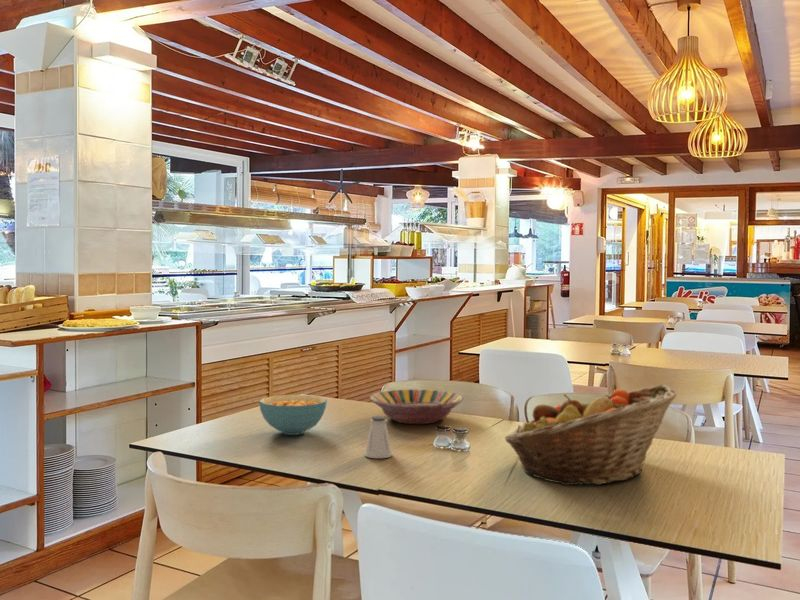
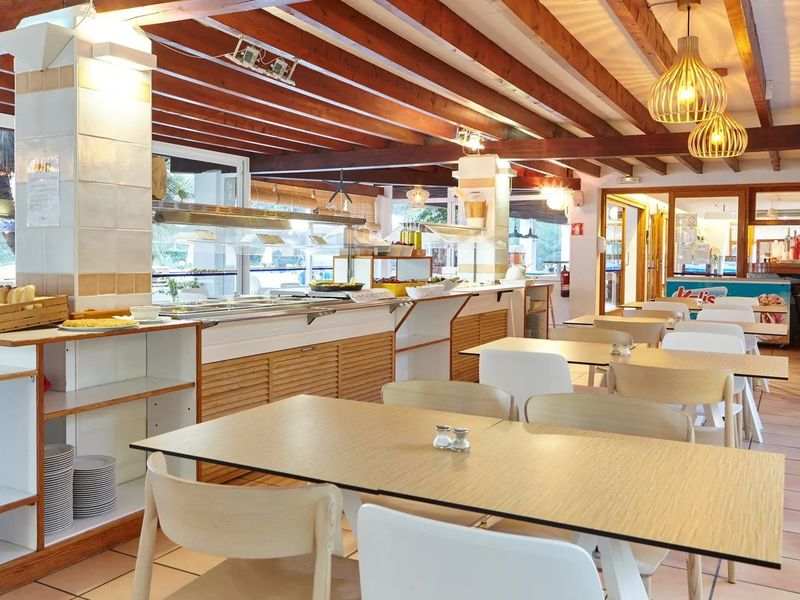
- saltshaker (378, 436)
- cereal bowl (293, 416)
- serving bowl (416, 408)
- fruit basket (591, 427)
